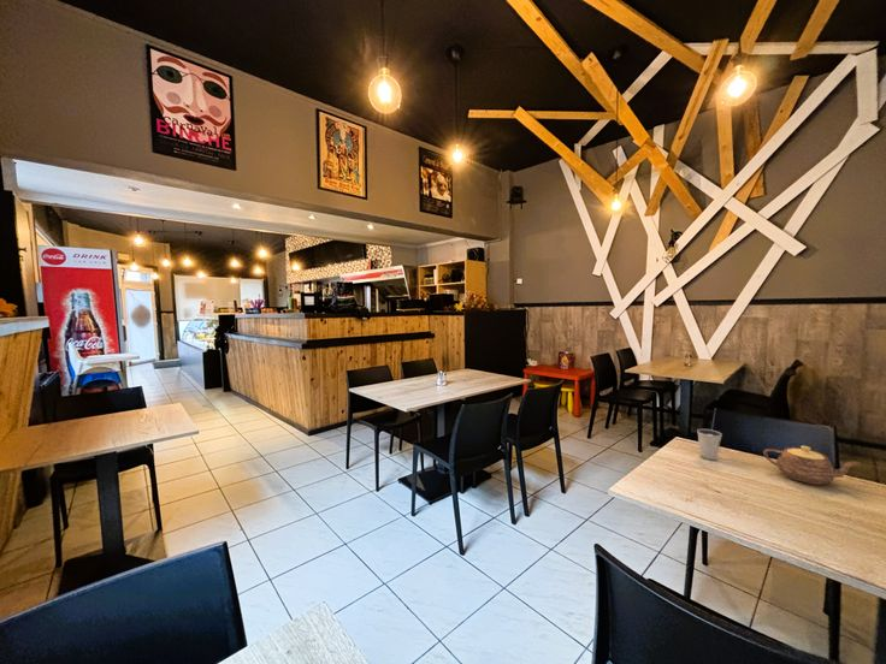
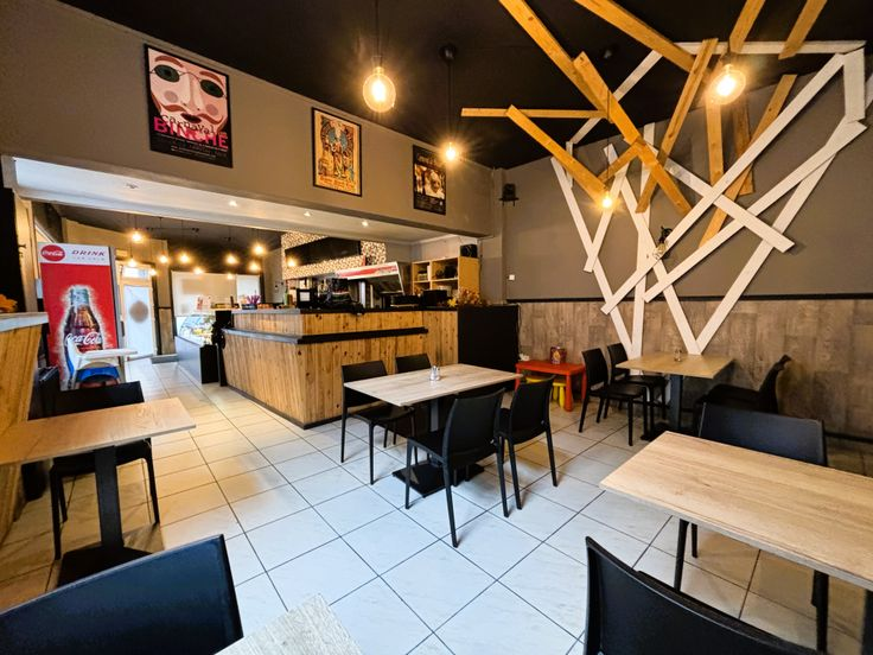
- teapot (808, 462)
- dixie cup (708, 444)
